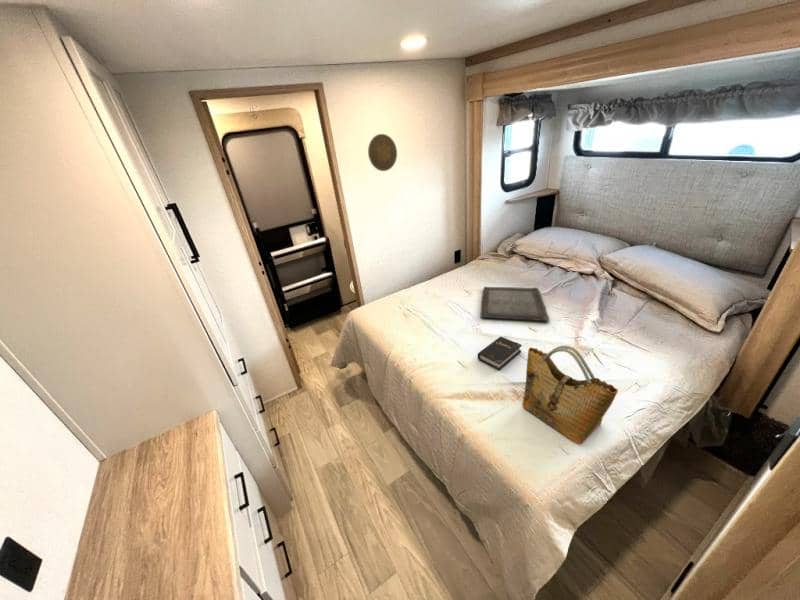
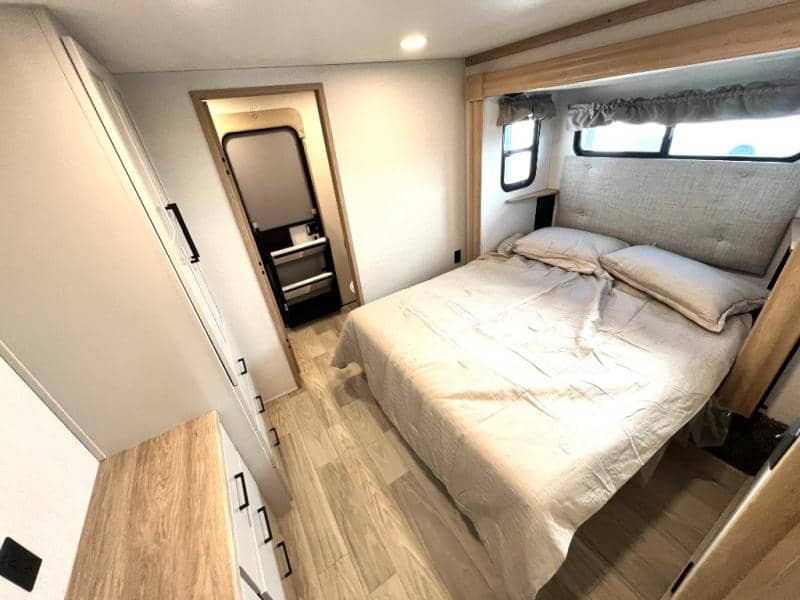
- decorative plate (383, 152)
- serving tray (512, 301)
- hardback book (499, 352)
- grocery bag (565, 384)
